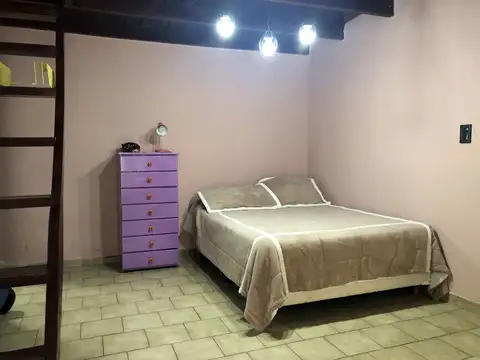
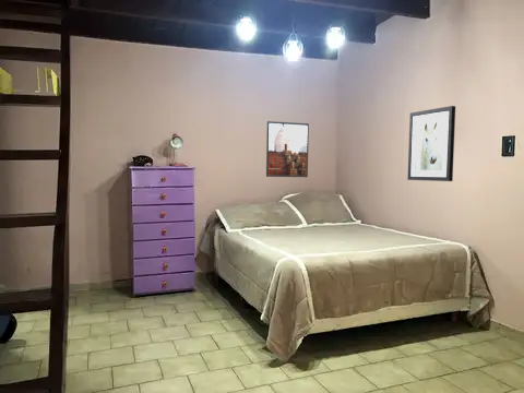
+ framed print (287, 150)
+ wall art (430, 145)
